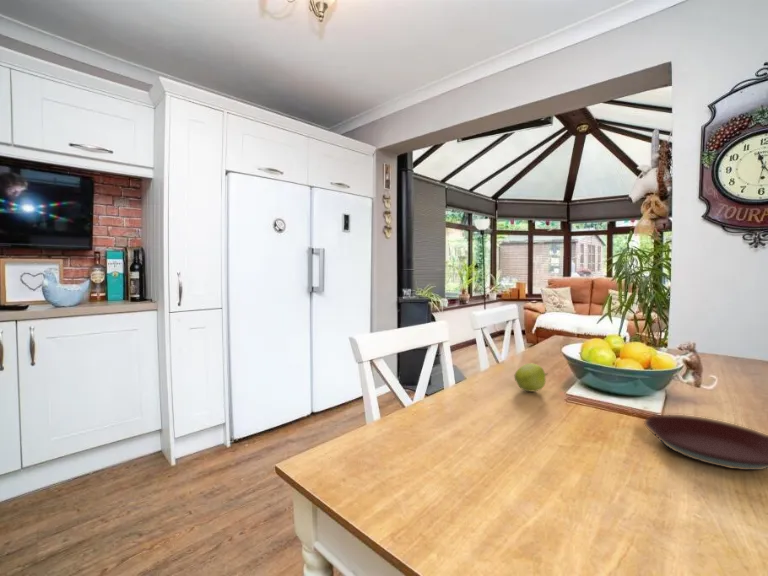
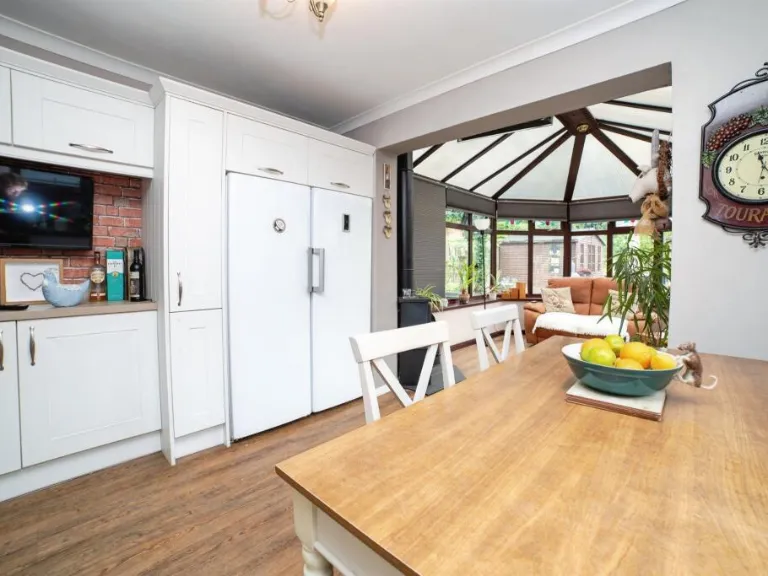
- apple (530, 377)
- plate (711, 442)
